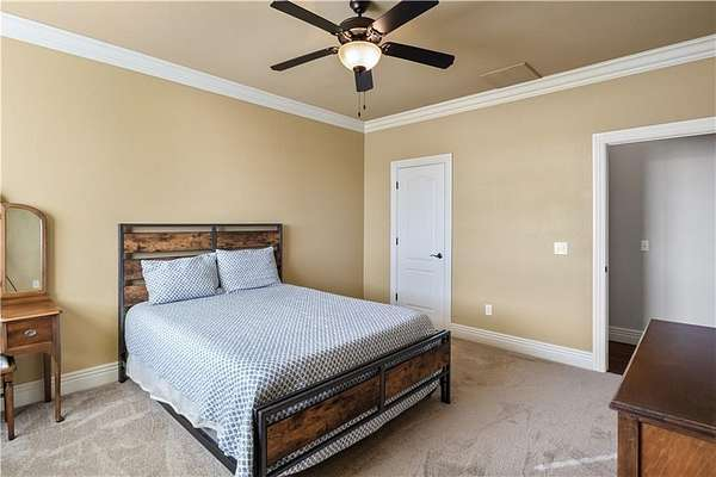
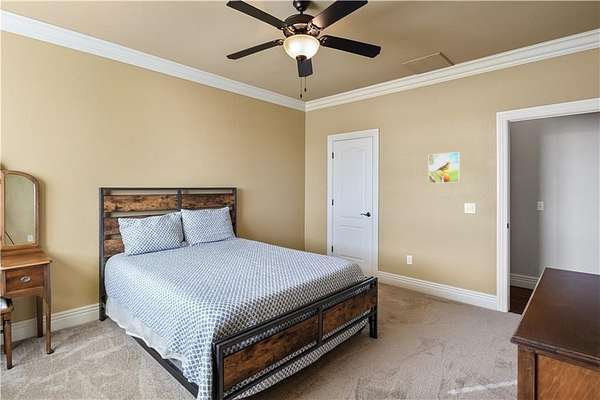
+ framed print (443, 168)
